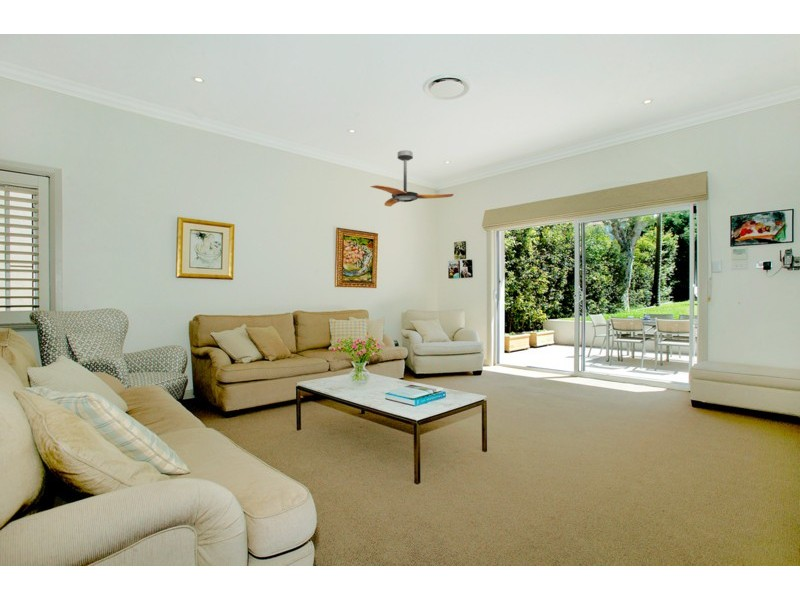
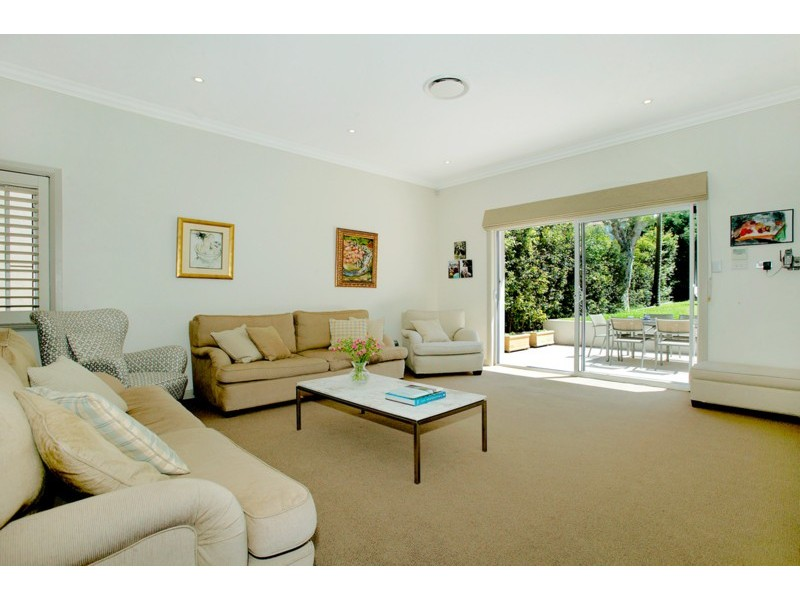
- ceiling fan (406, 177)
